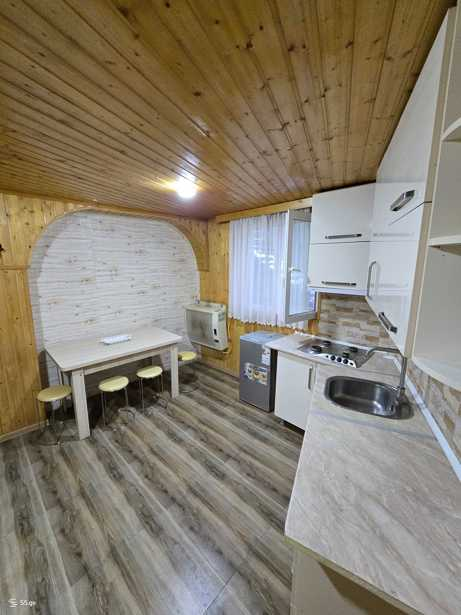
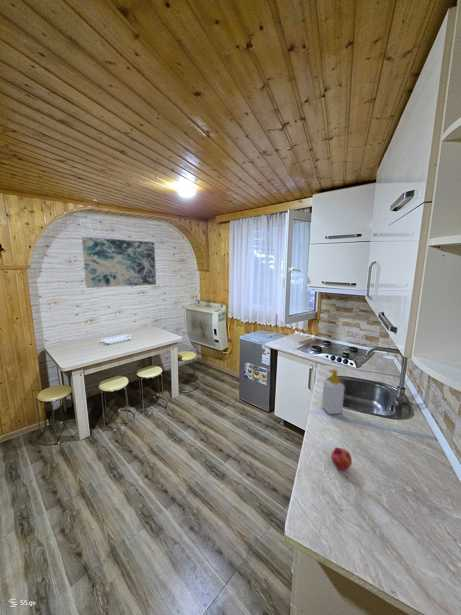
+ fruit (341, 457)
+ soap bottle (333, 390)
+ wall art (122, 263)
